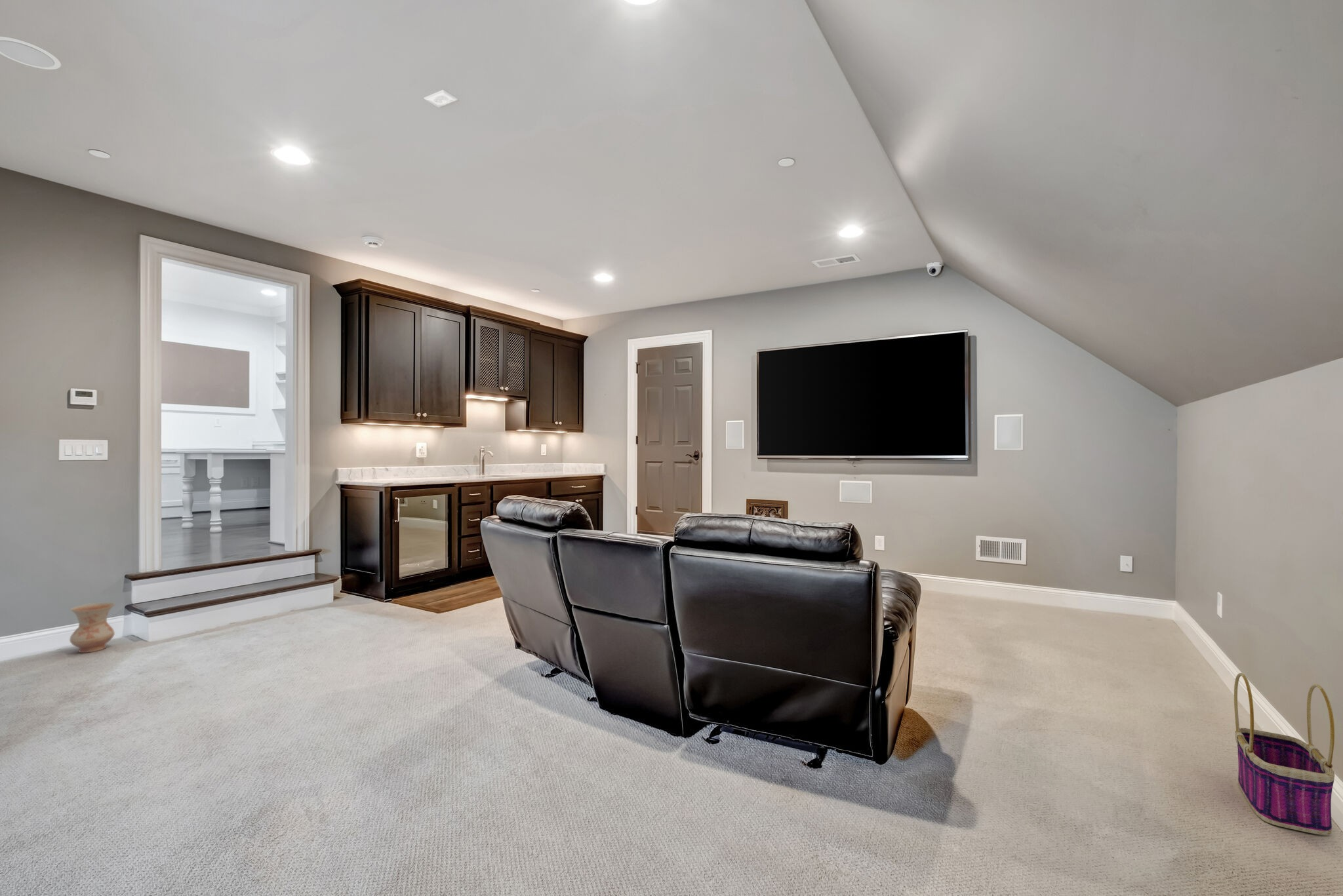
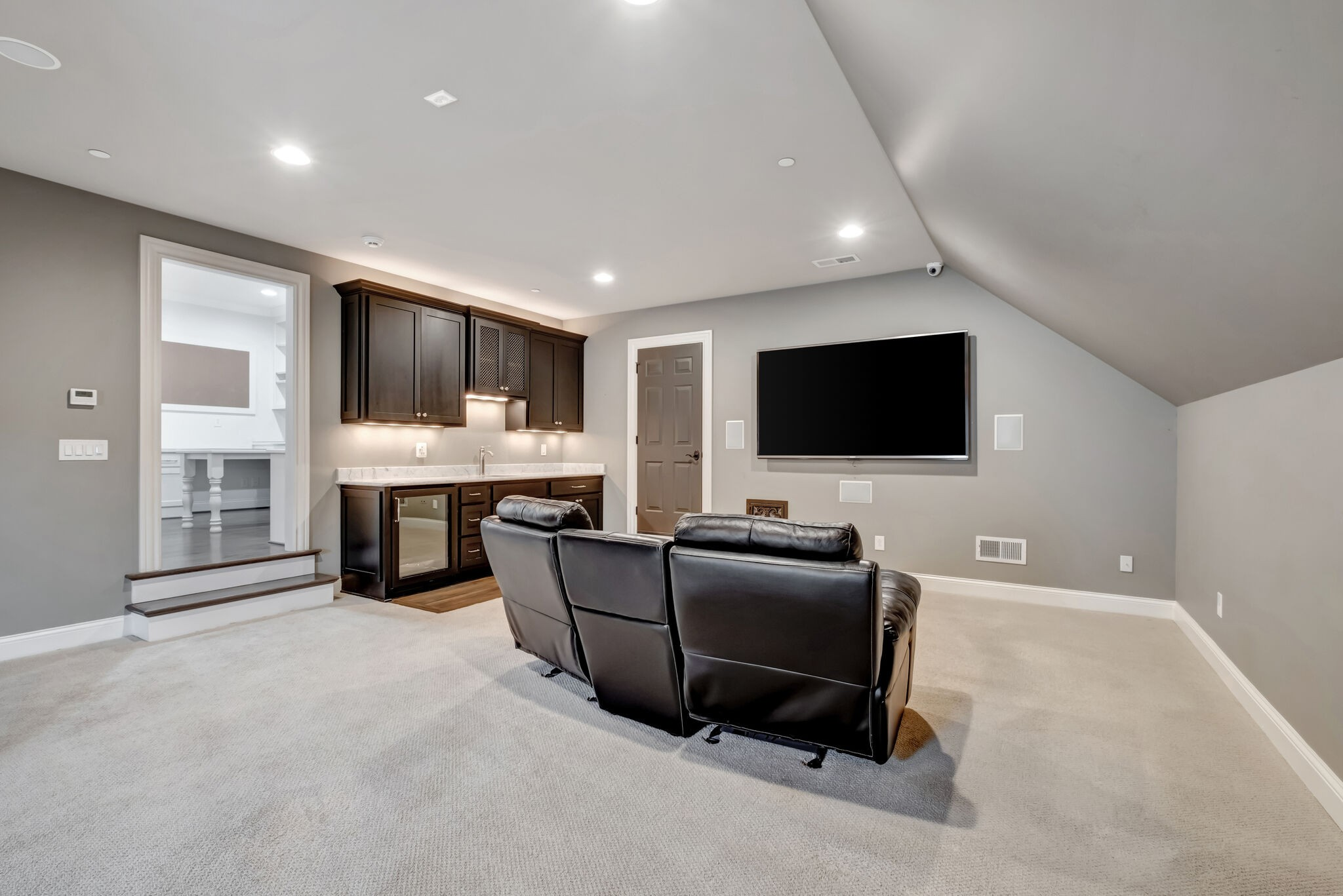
- basket (1281, 743)
- ceramic jug (91, 627)
